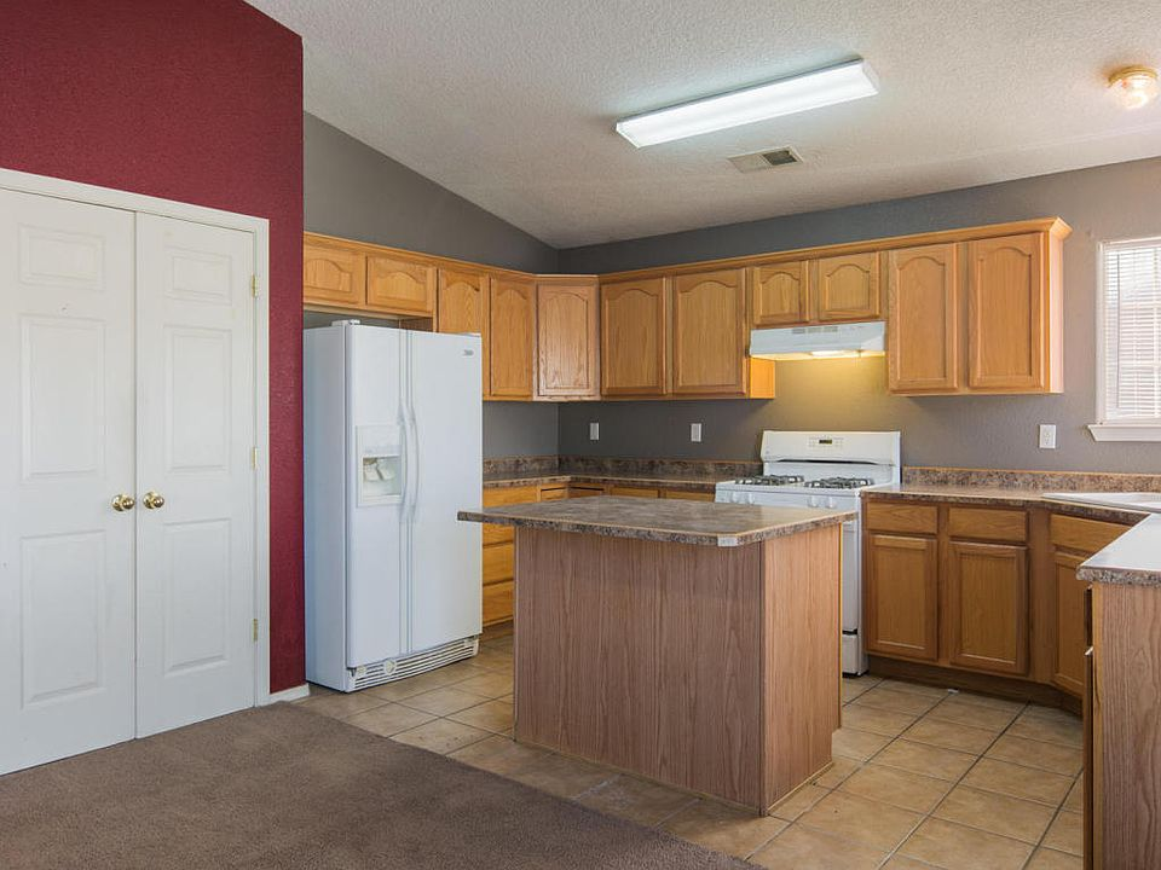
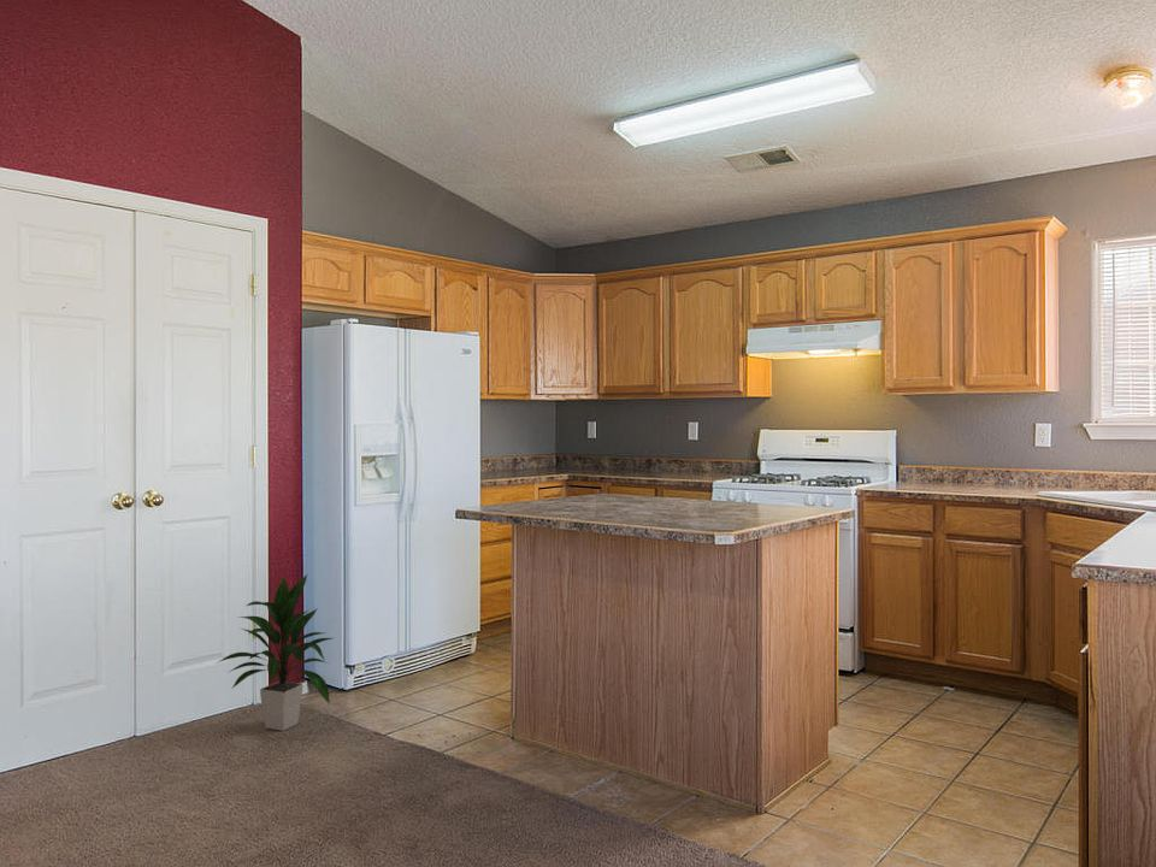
+ indoor plant (283, 653)
